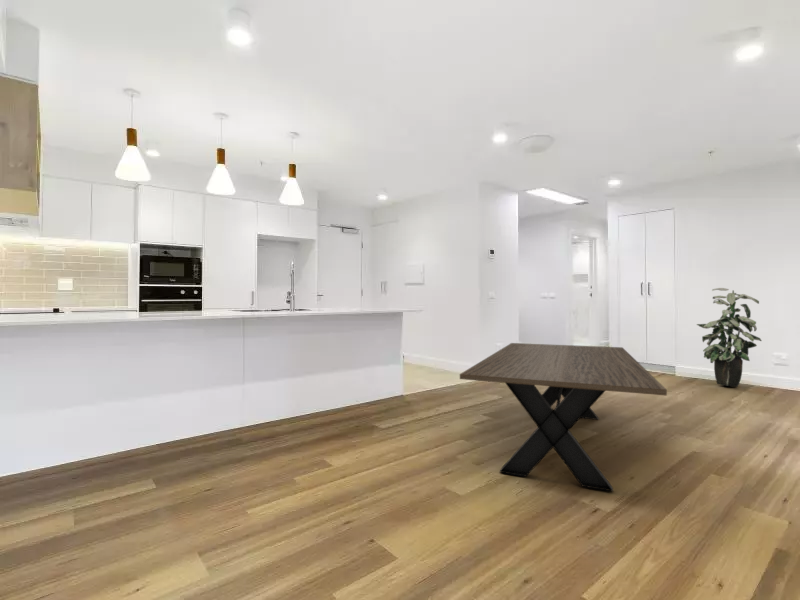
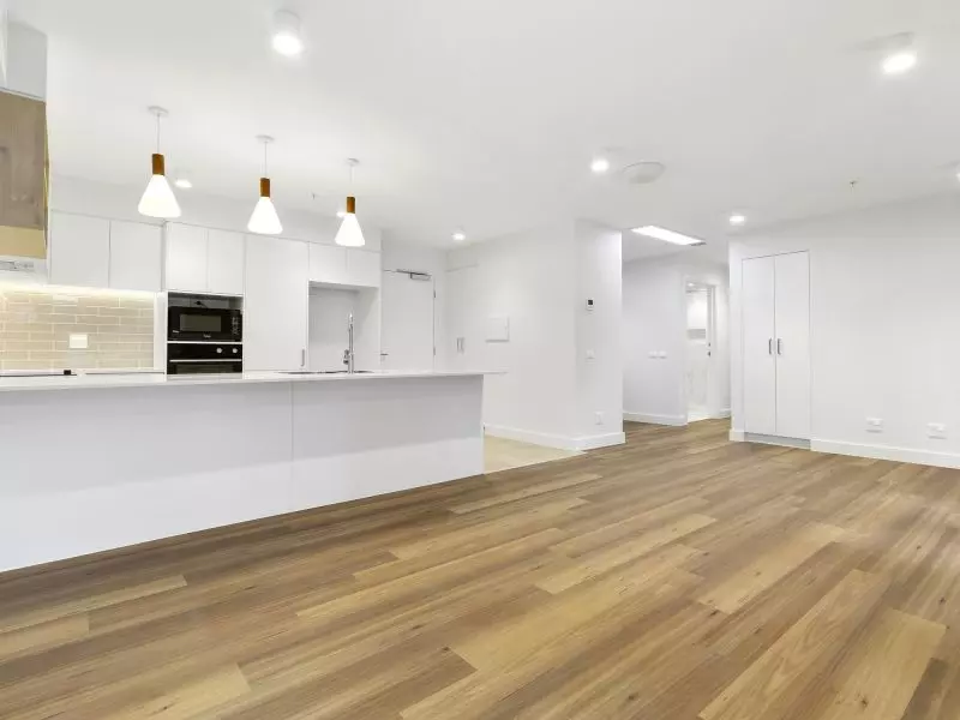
- dining table (559, 399)
- indoor plant (726, 337)
